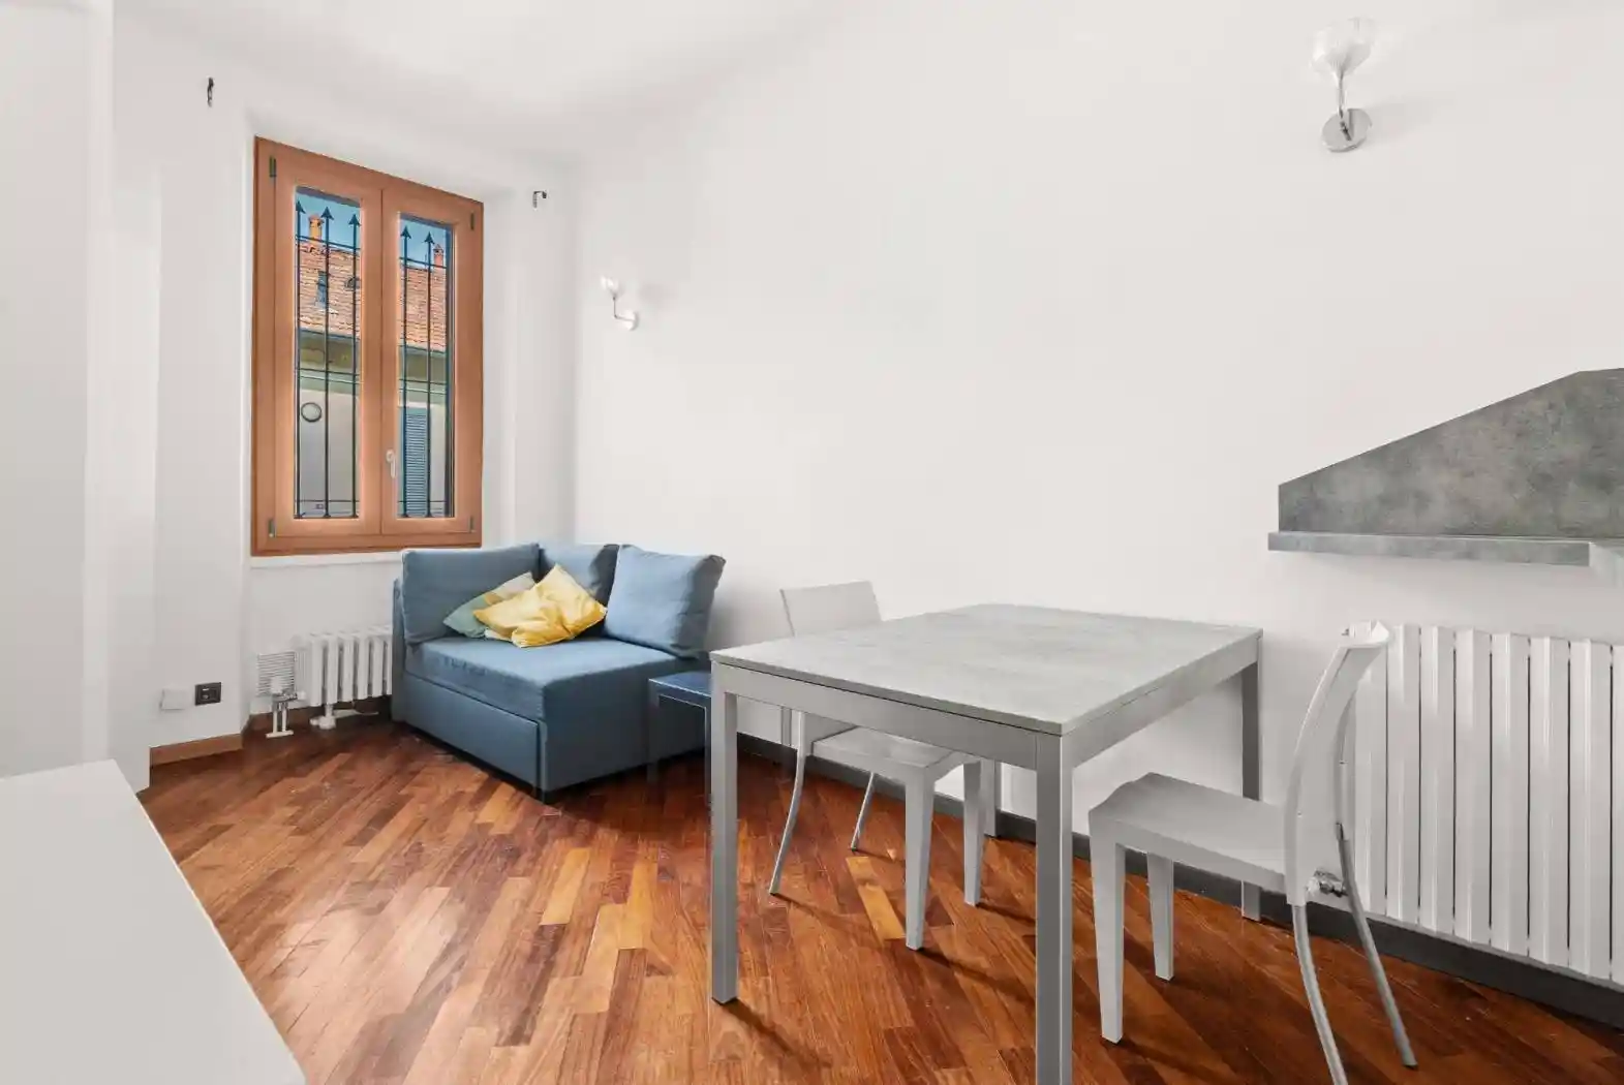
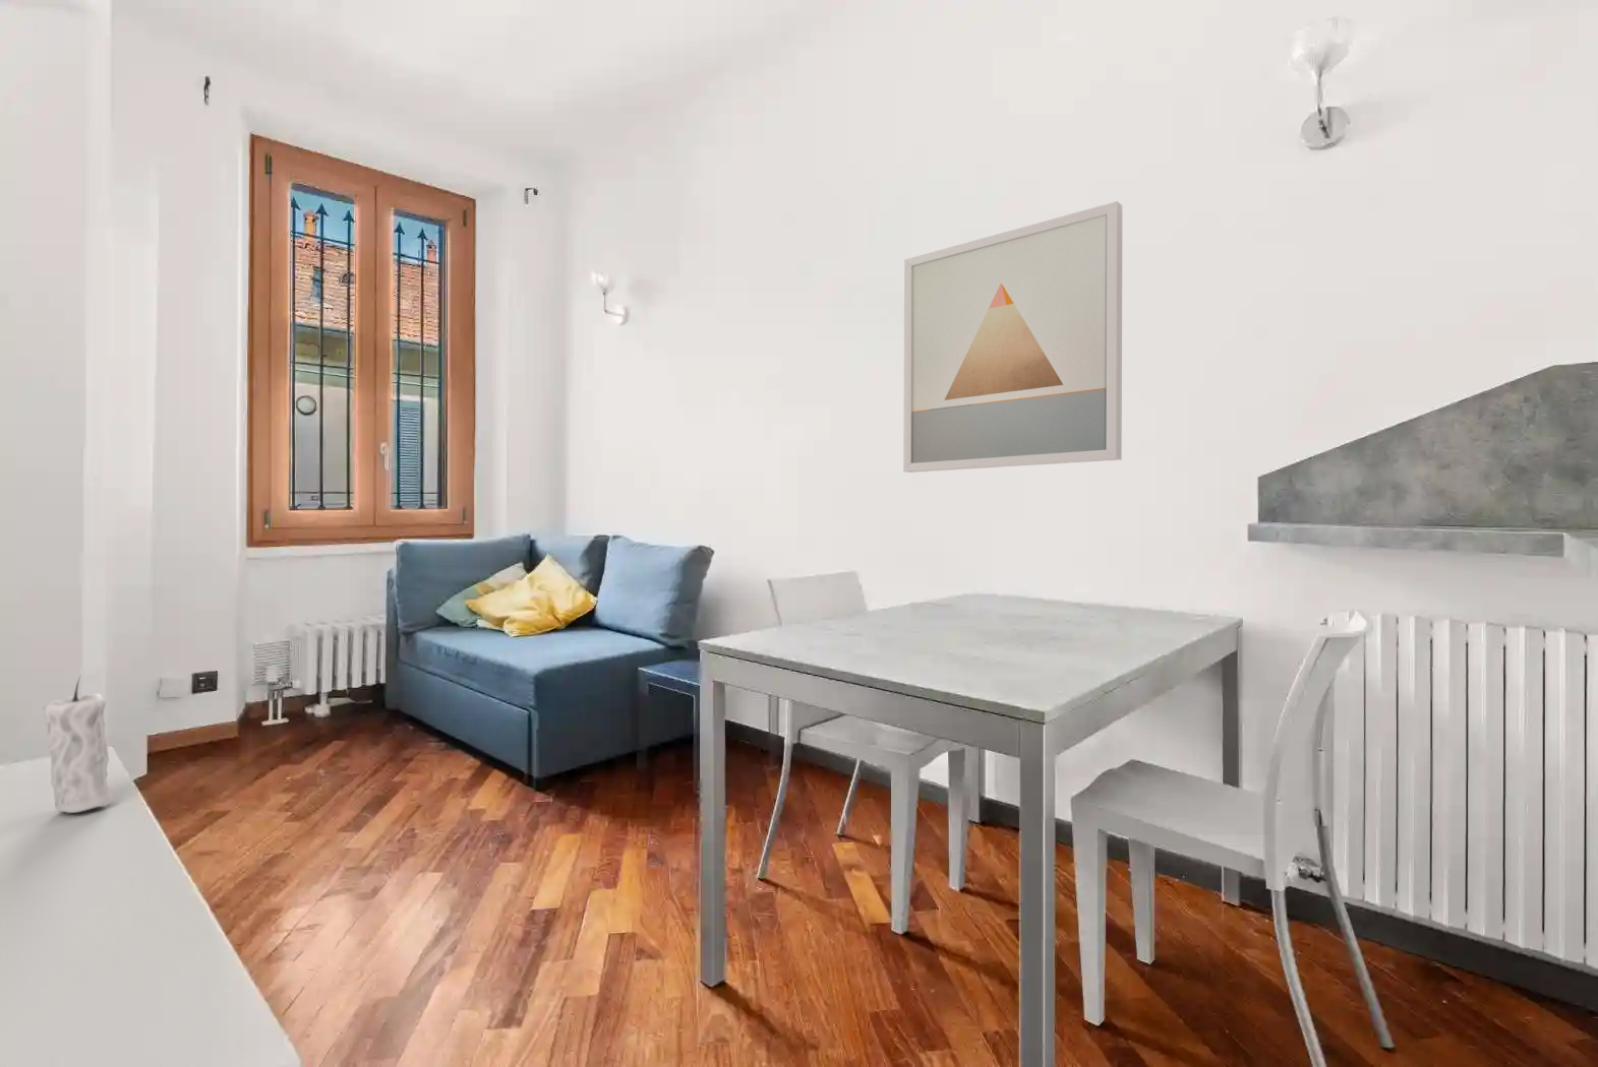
+ wall art (1003, 350)
+ candle (76, 740)
